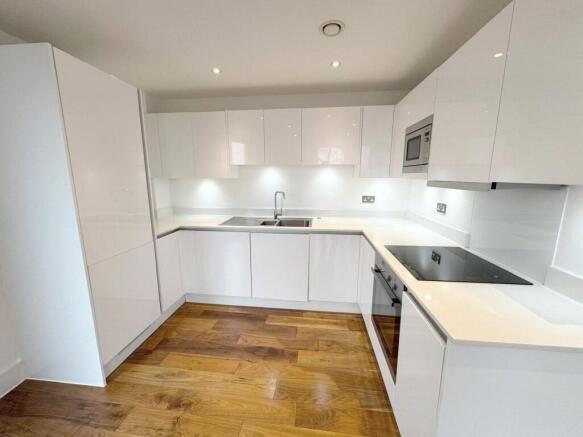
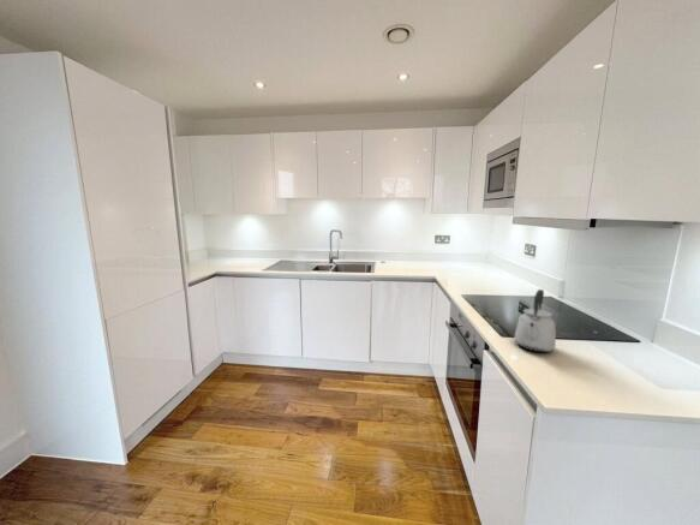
+ kettle (536, 321)
